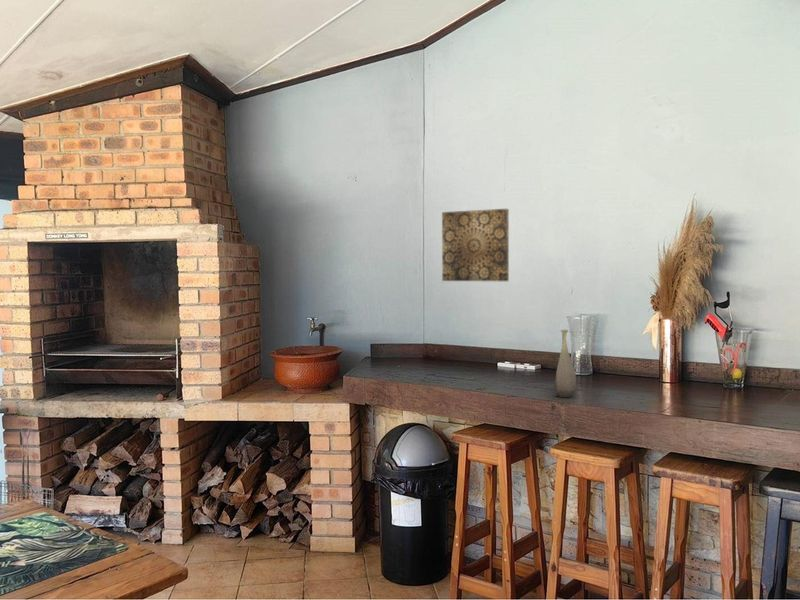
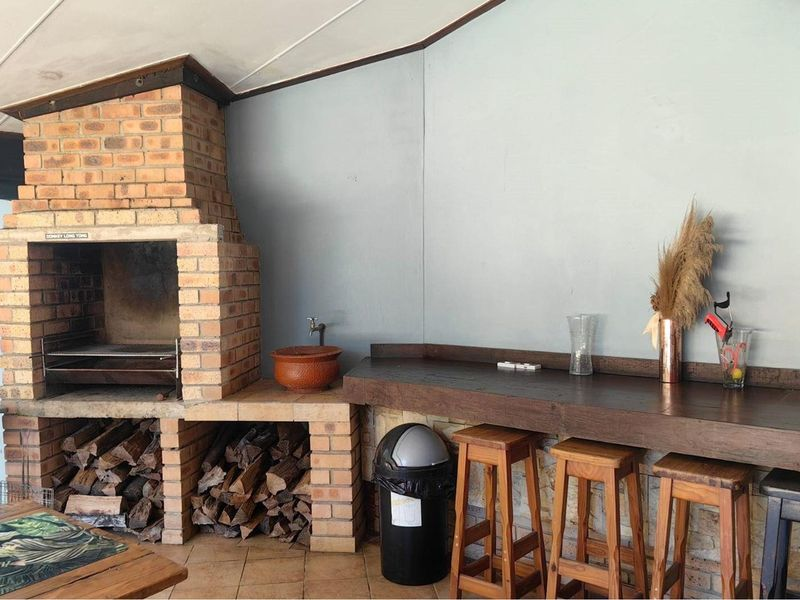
- bottle (564, 363)
- wall art (474, 246)
